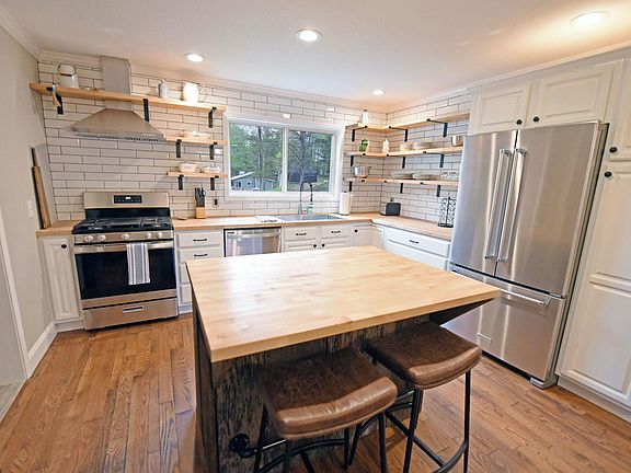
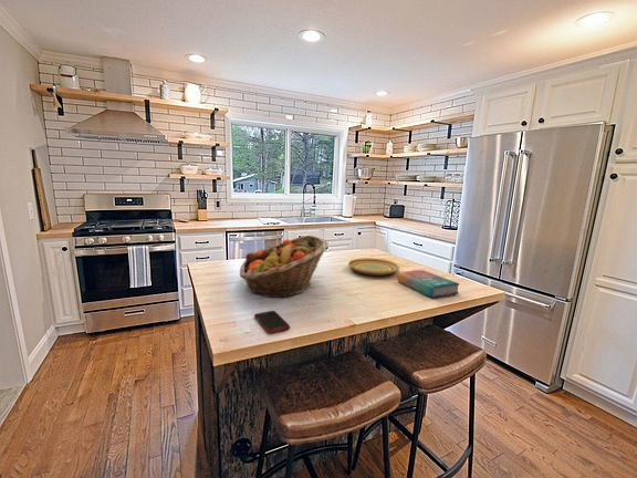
+ plate (373, 267)
+ book (426, 282)
+ cell phone (271, 321)
+ fruit basket (283, 262)
